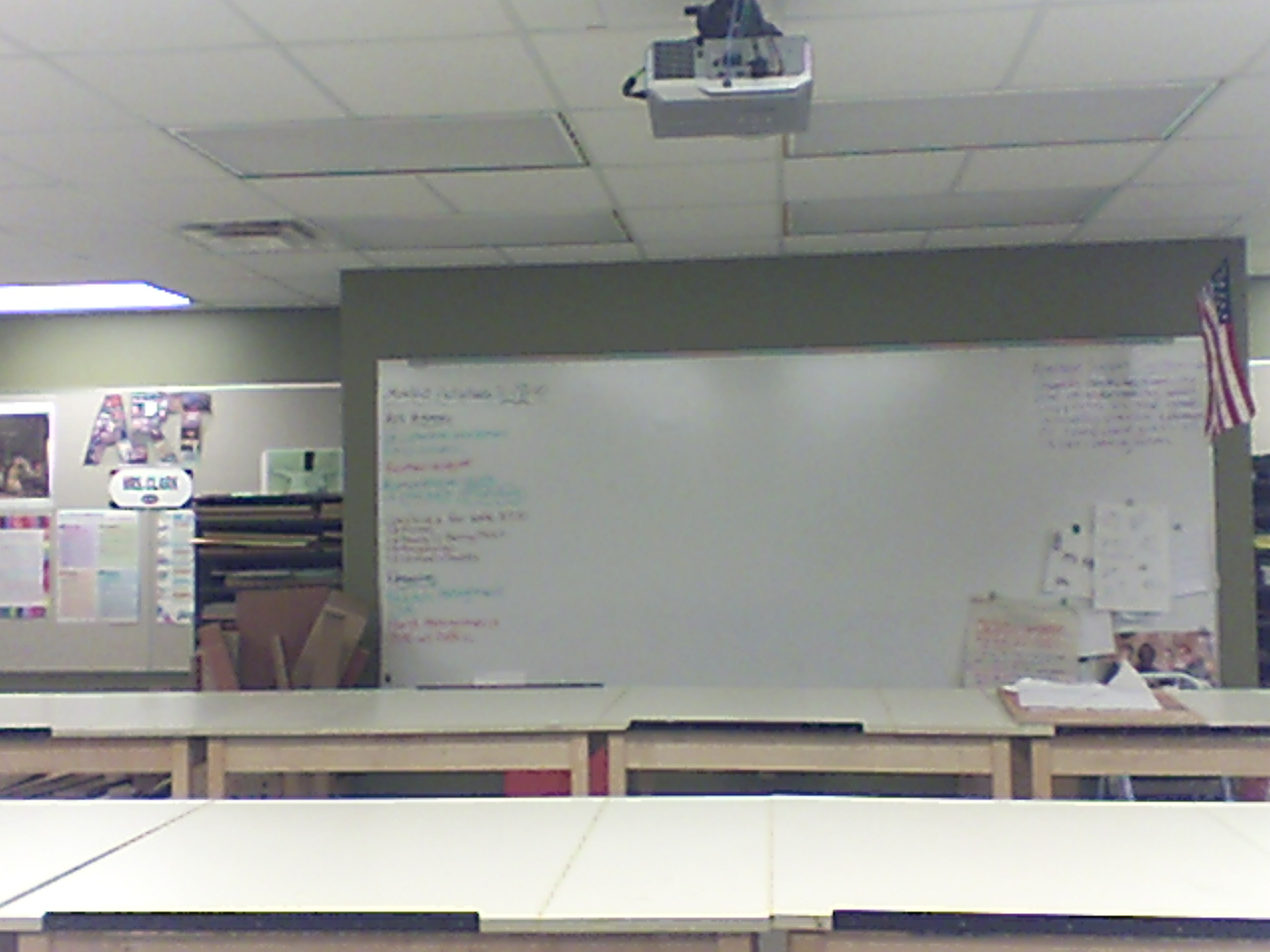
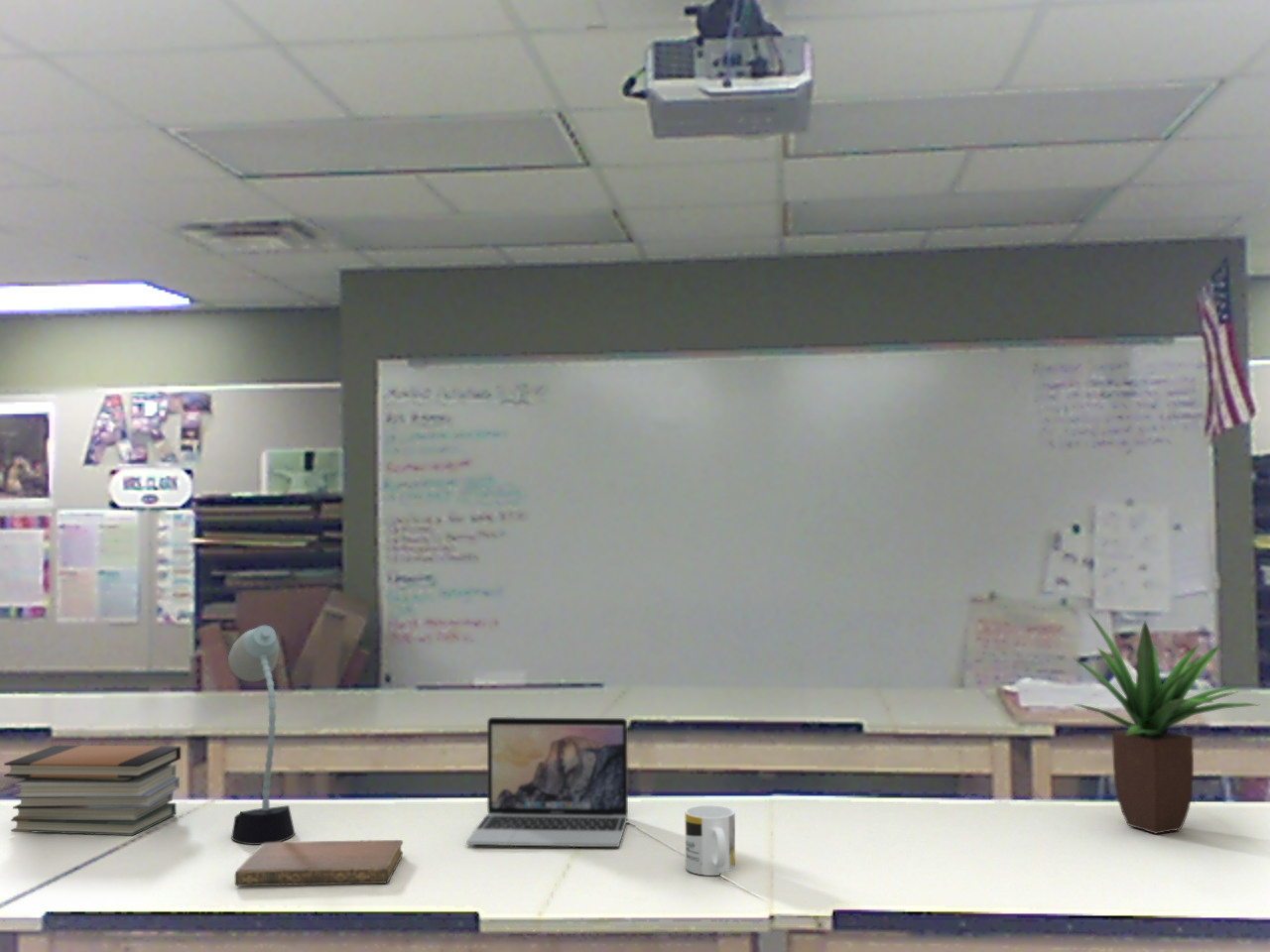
+ book stack (96, 788)
+ notebook (322, 862)
+ mug (711, 842)
+ potted plant (1153, 724)
+ laptop (550, 779)
+ desk lamp (268, 729)
